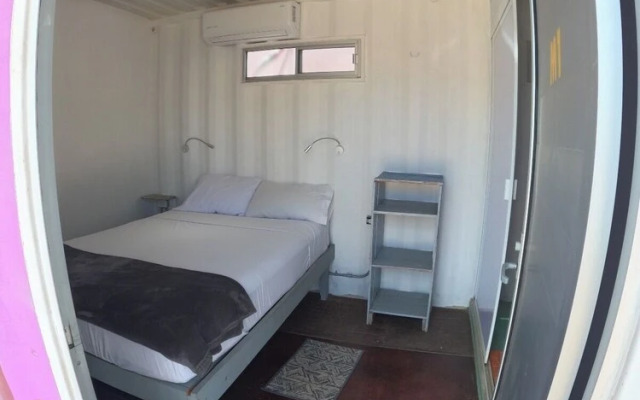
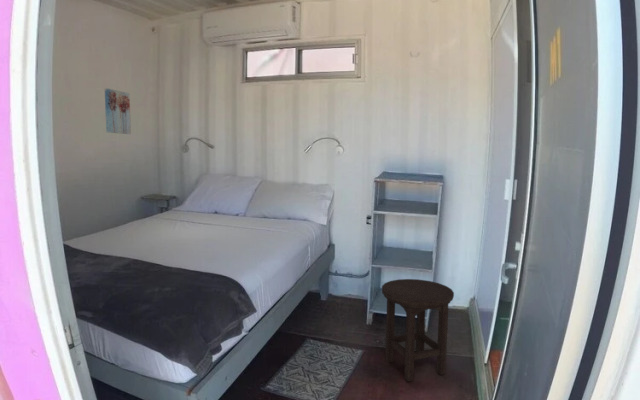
+ wall art (118, 112)
+ stool (416, 328)
